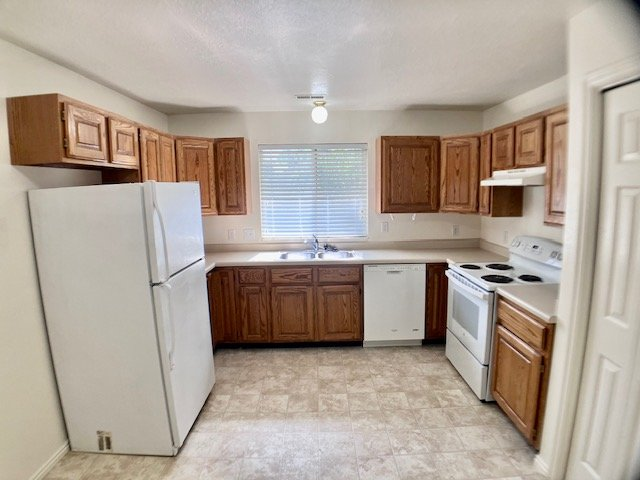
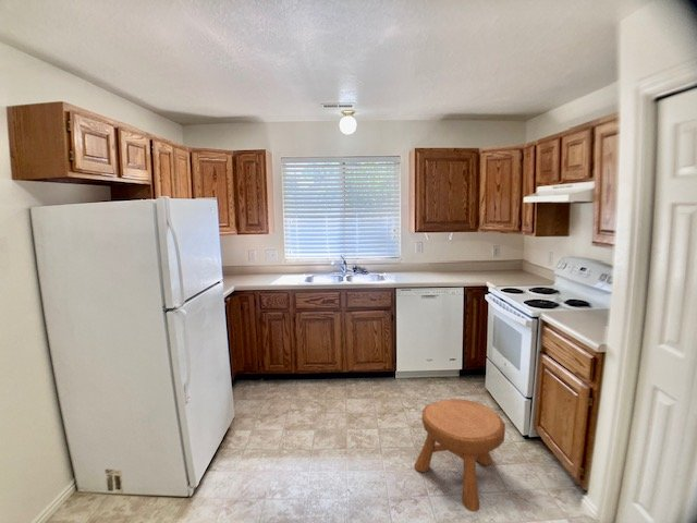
+ stool (464, 442)
